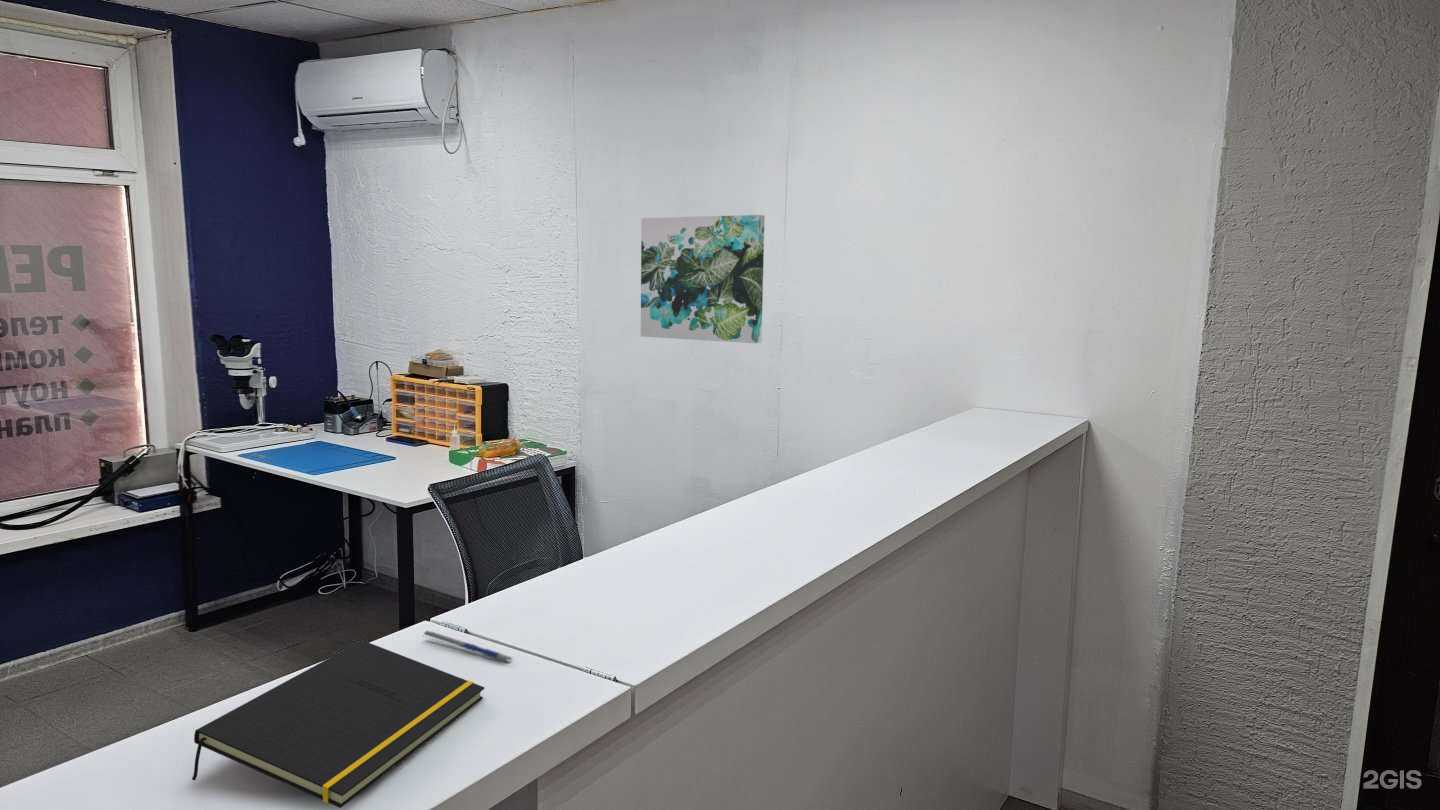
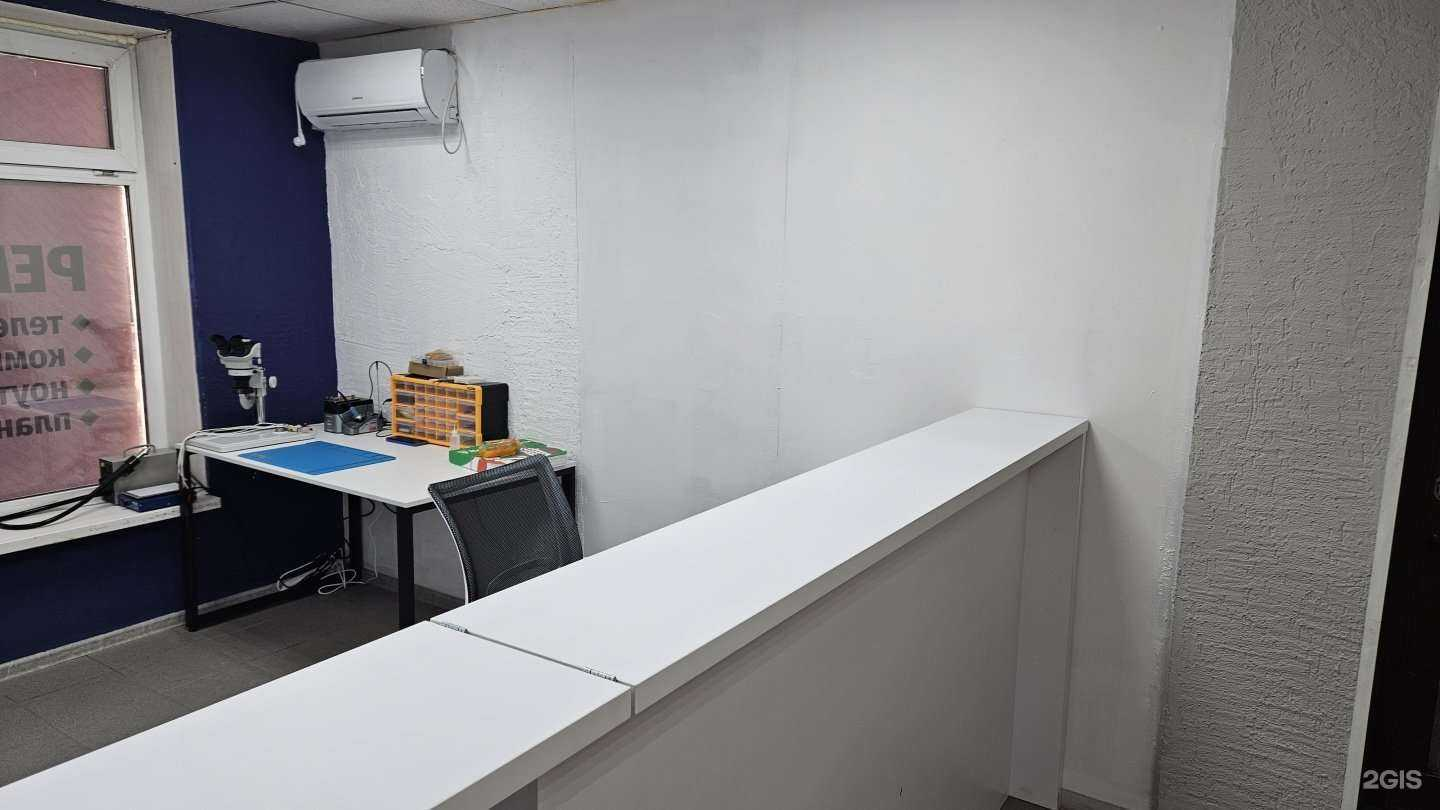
- wall art (700, 278)
- notepad (352, 712)
- pen (465, 644)
